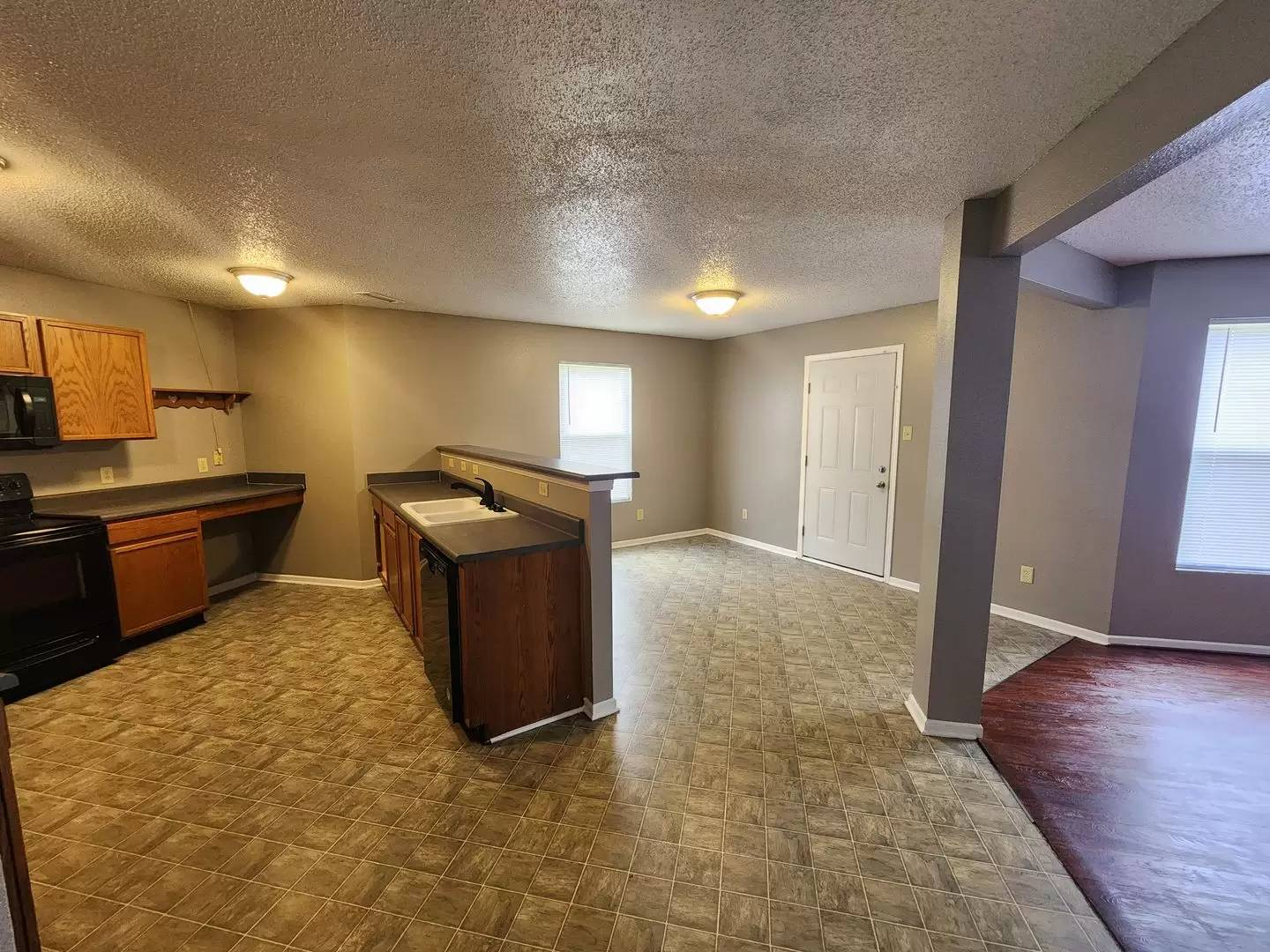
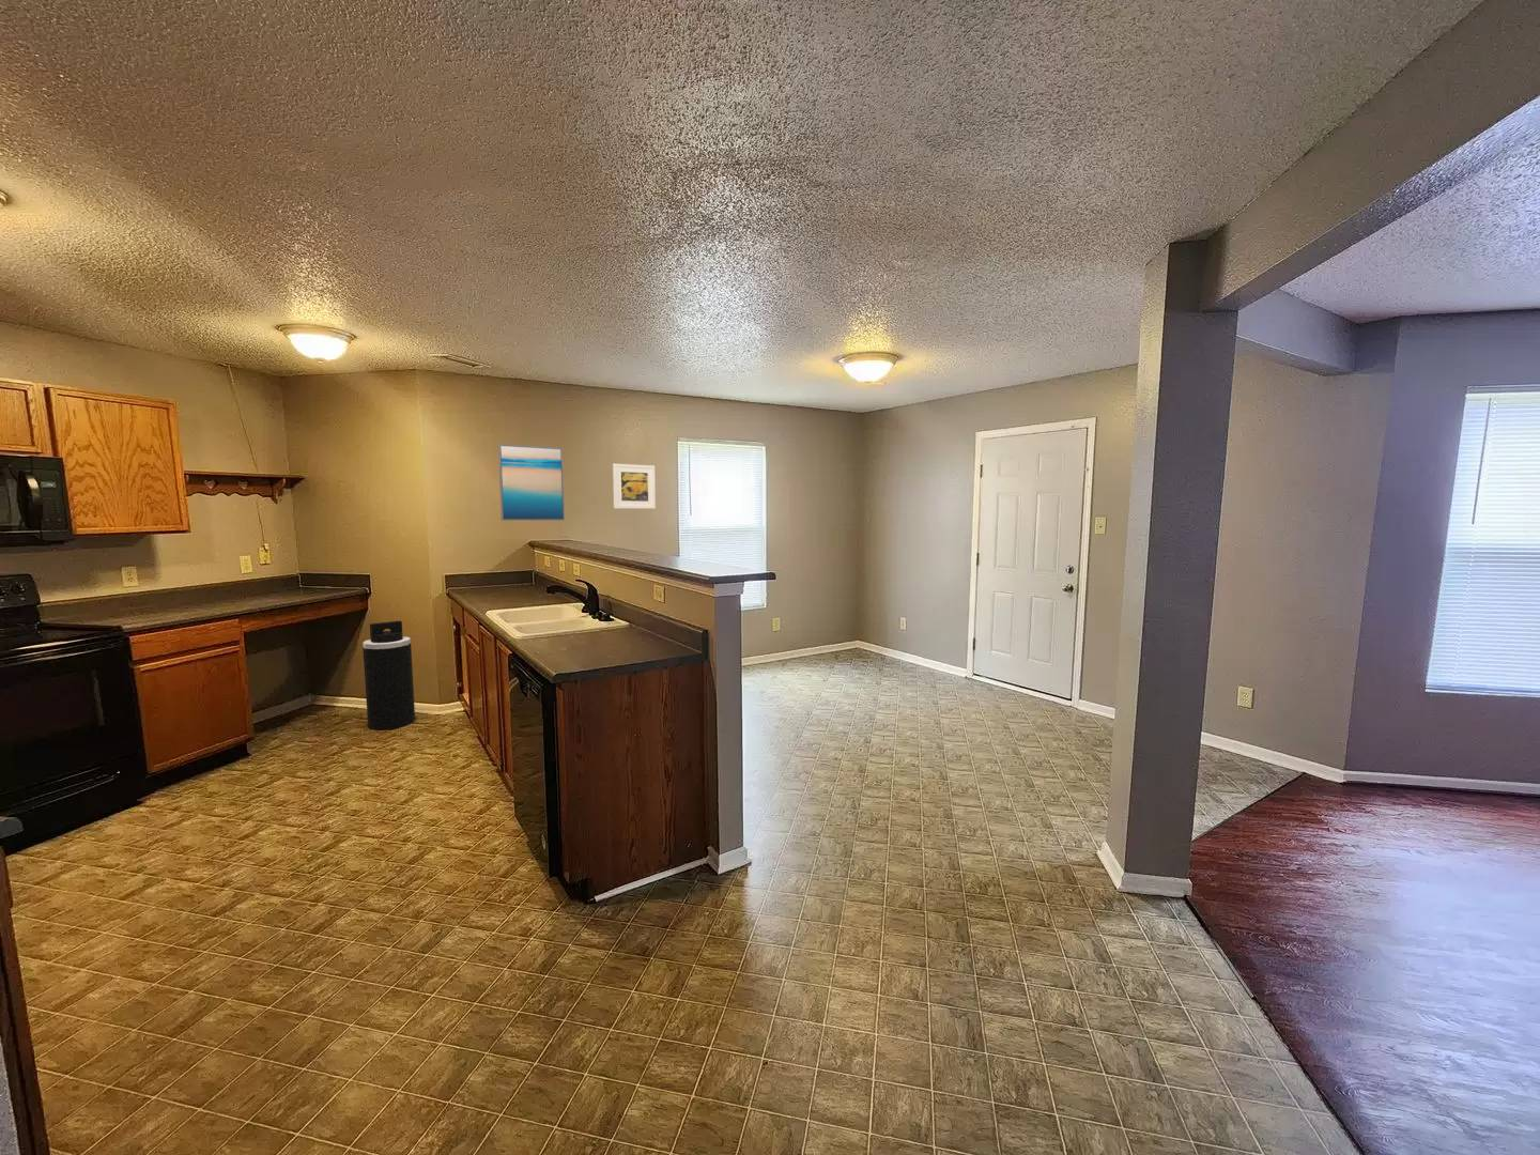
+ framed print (634, 487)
+ wall art (531, 483)
+ trash can (388, 672)
